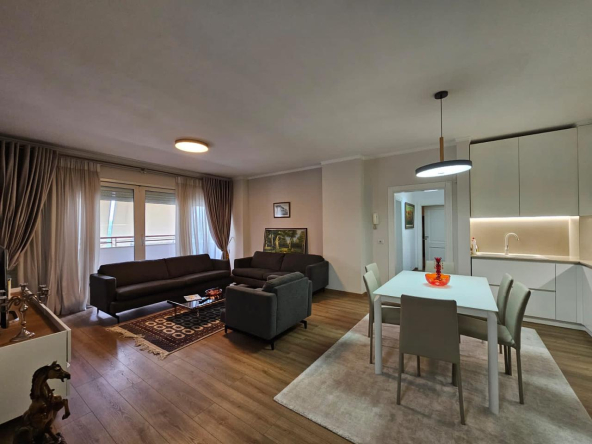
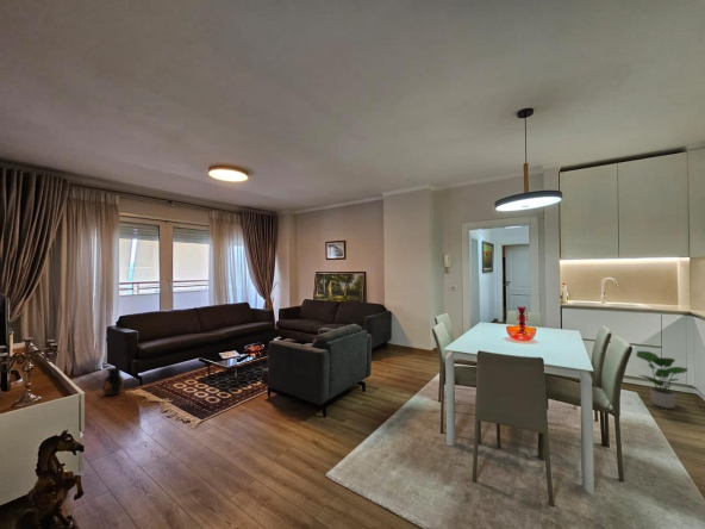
+ potted plant (663, 379)
+ ceramic jug (113, 380)
